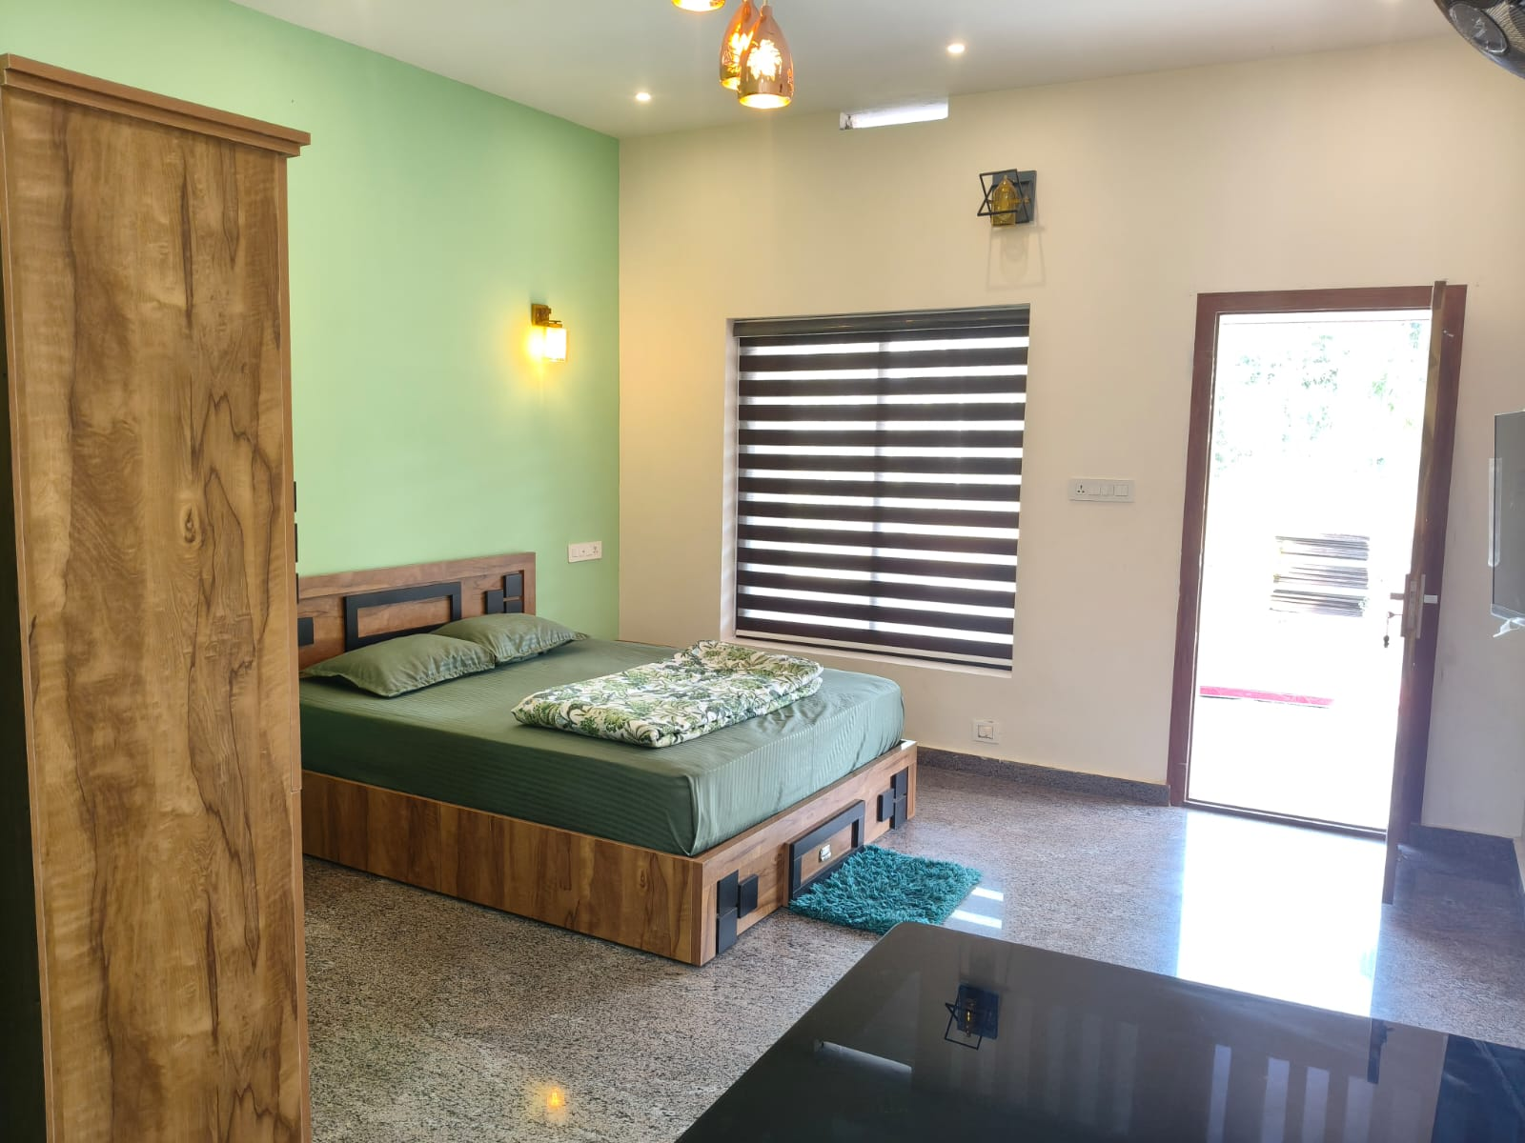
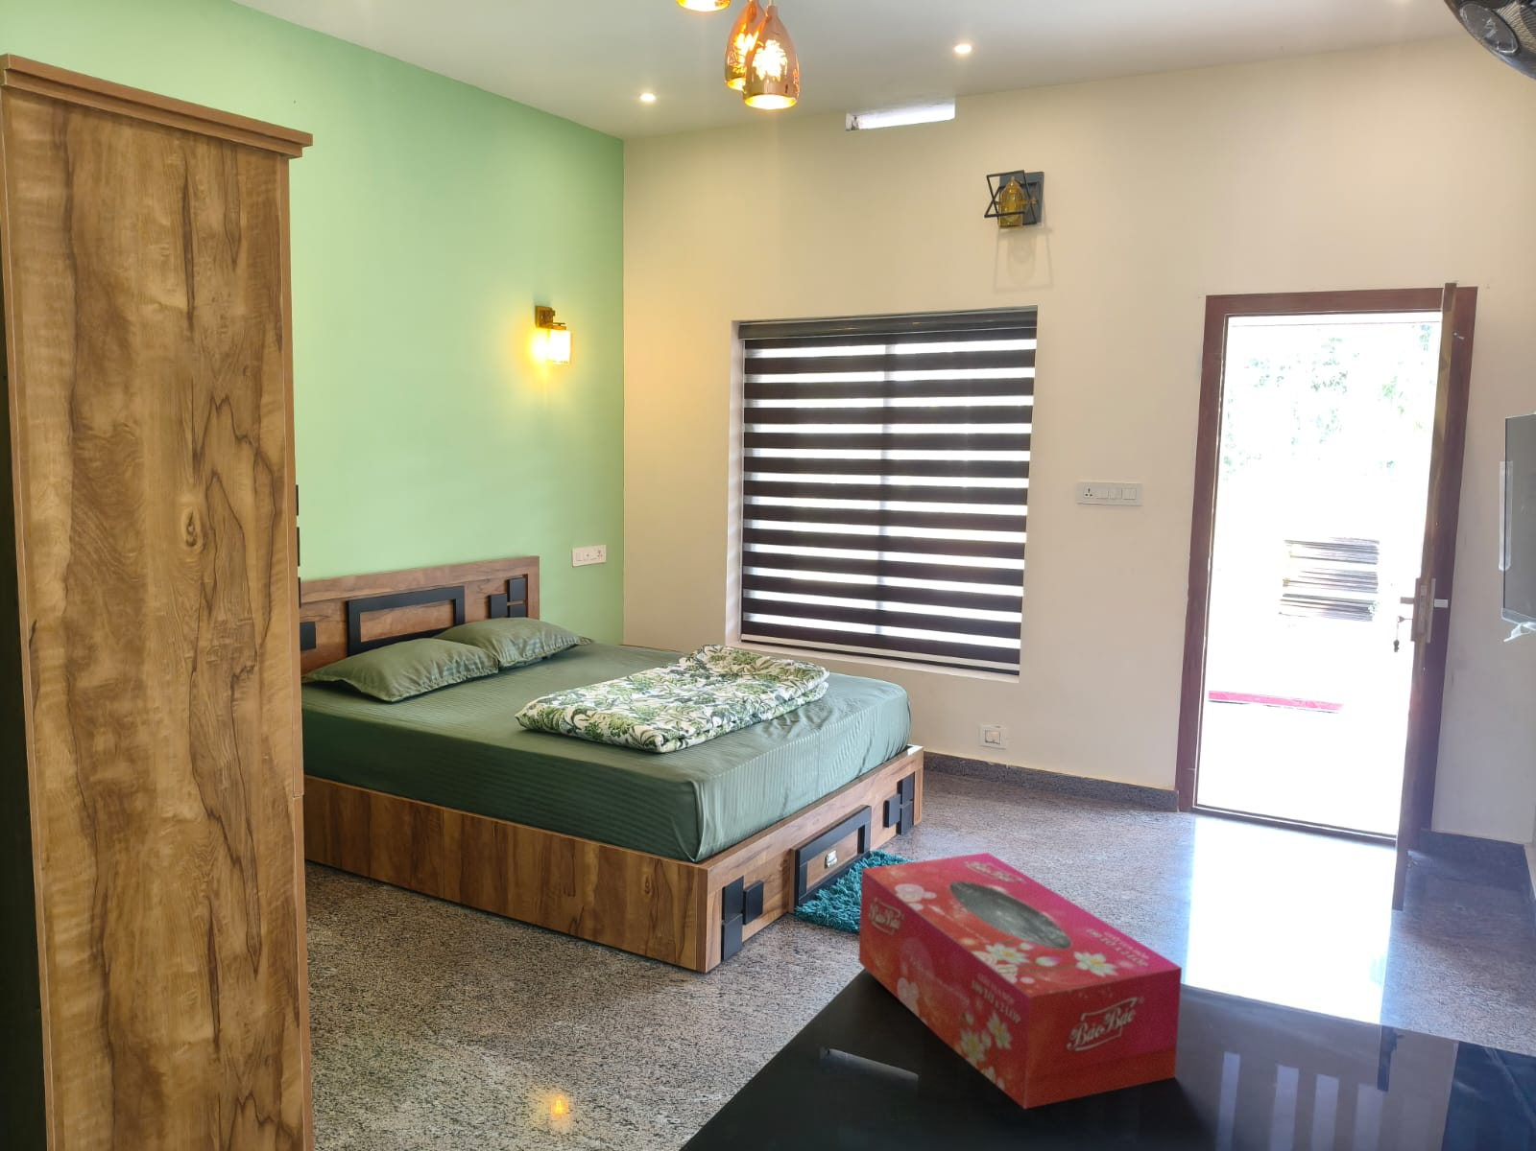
+ tissue box (1003, 964)
